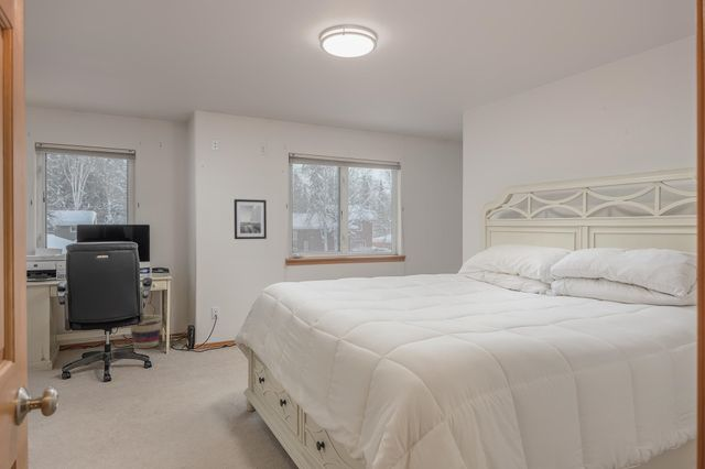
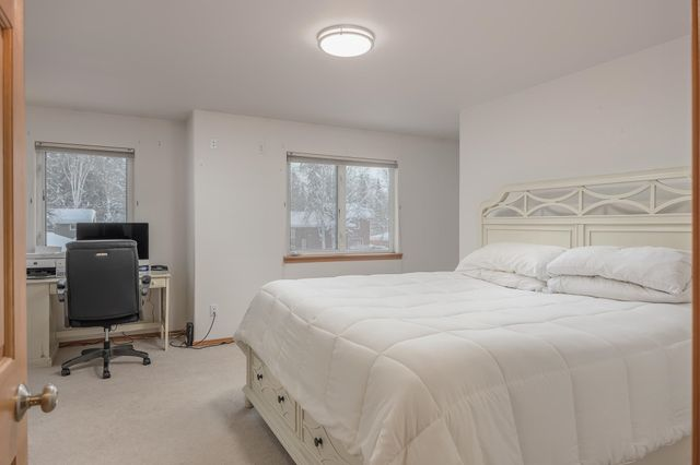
- wall art (250, 219)
- basket (145, 331)
